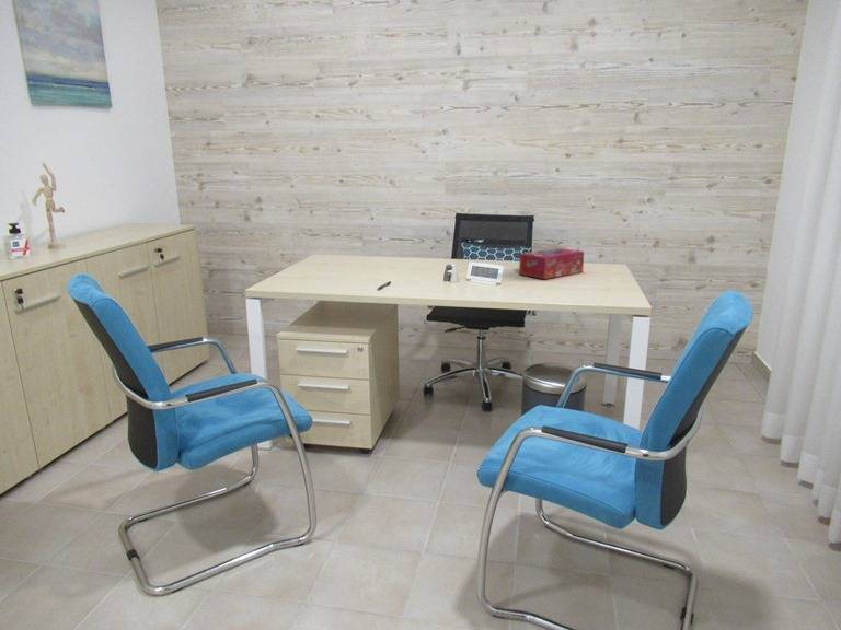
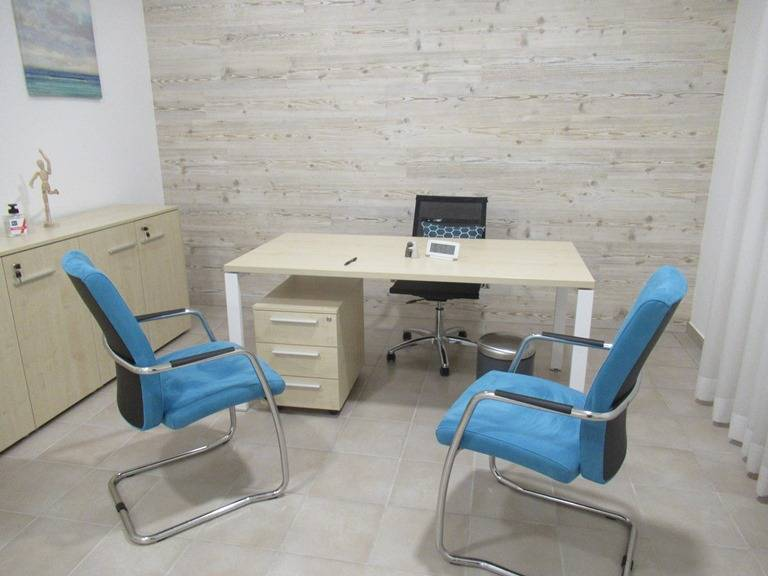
- tissue box (551, 262)
